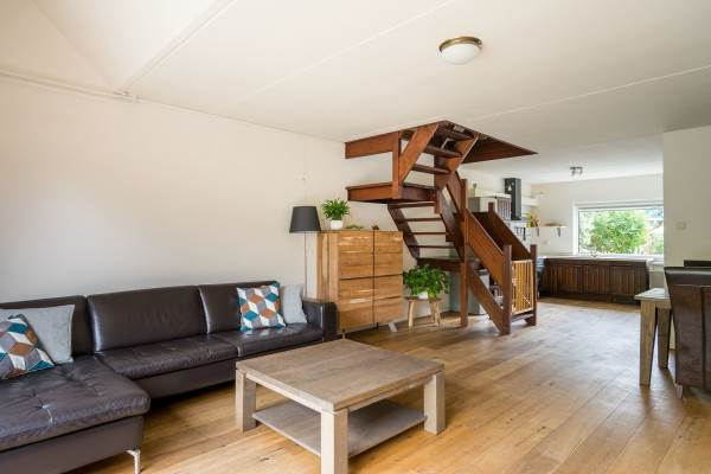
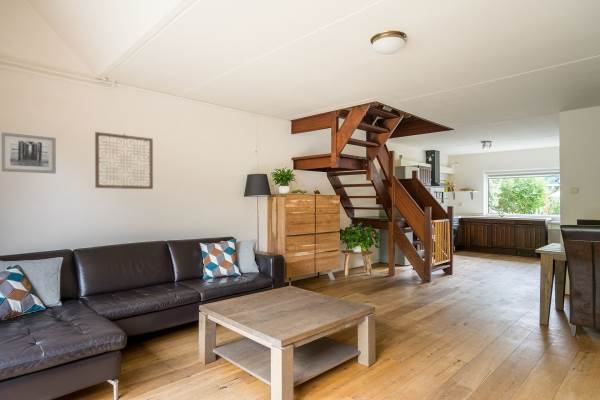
+ wall art (125, 160)
+ wall art (29, 153)
